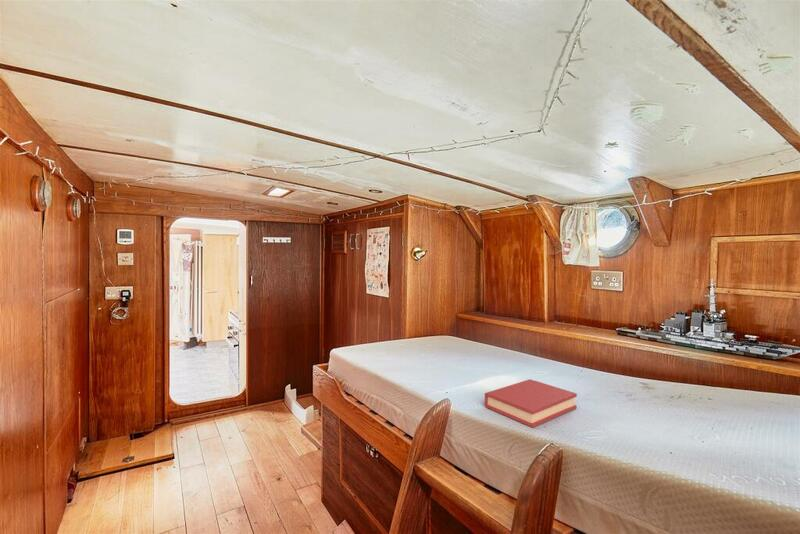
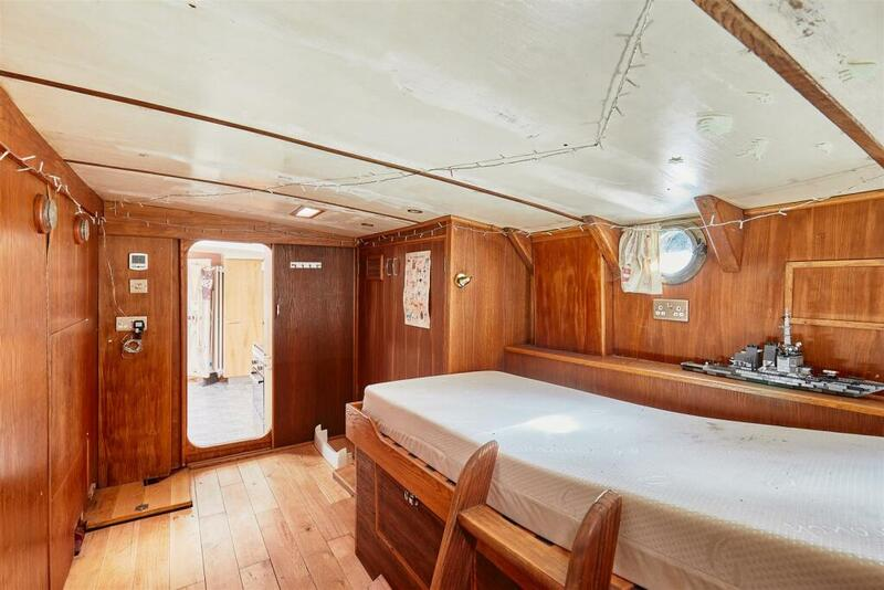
- hardback book (530, 400)
